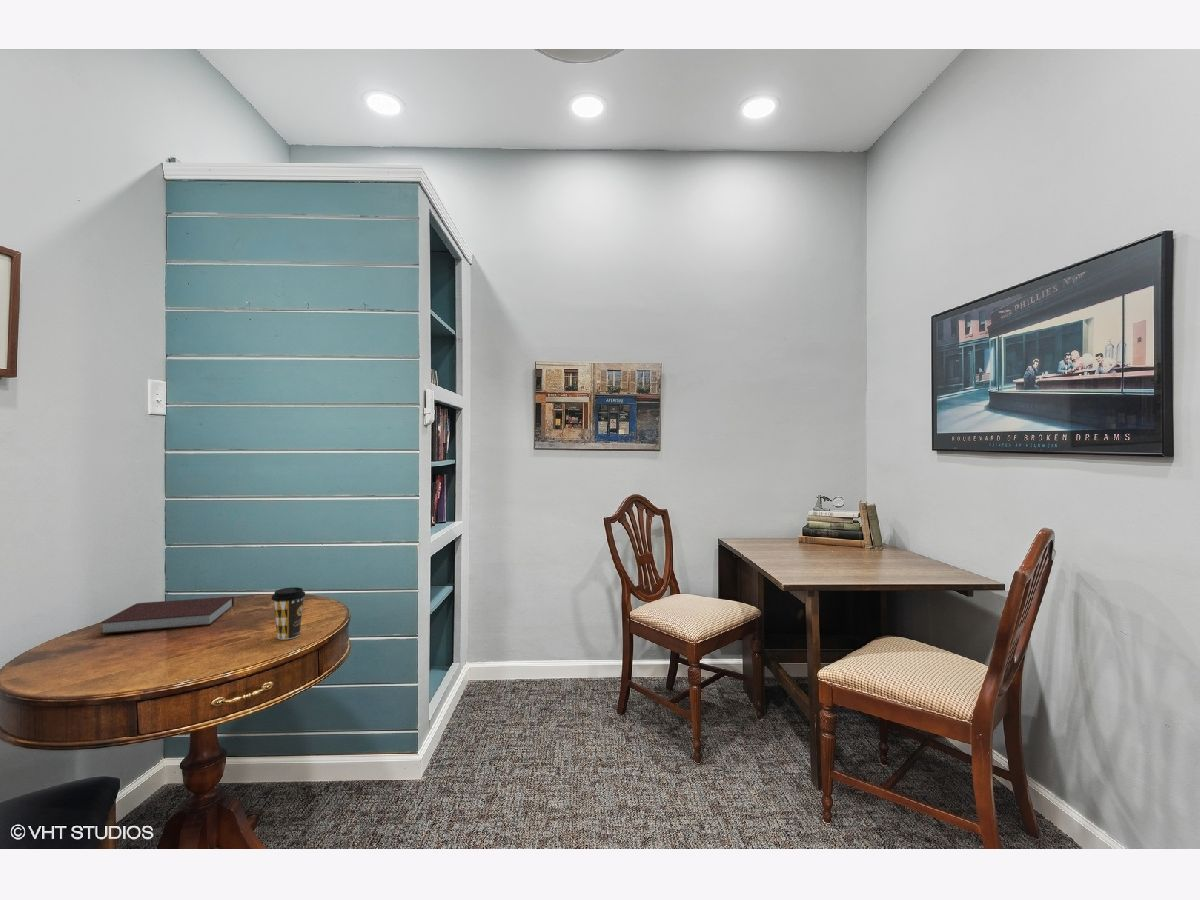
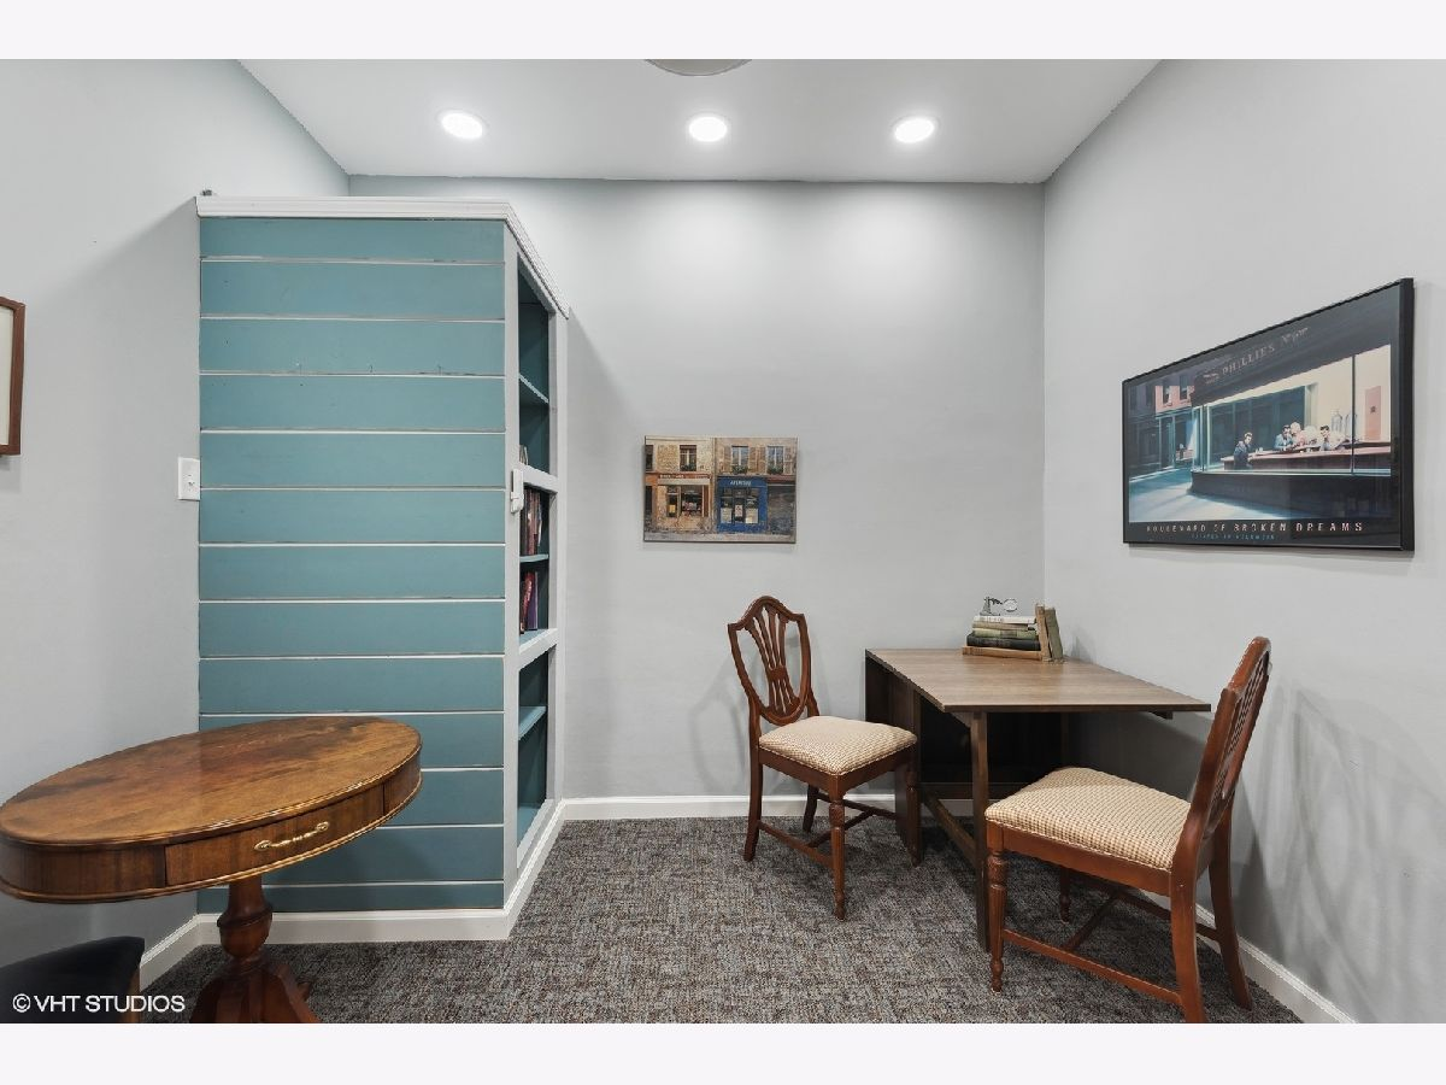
- notebook (172, 613)
- coffee cup (288, 613)
